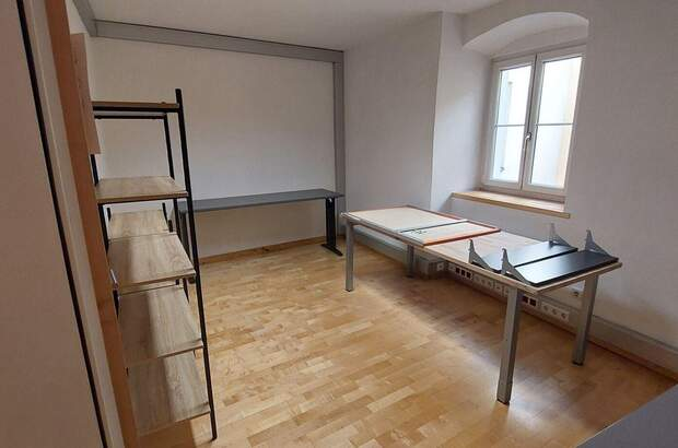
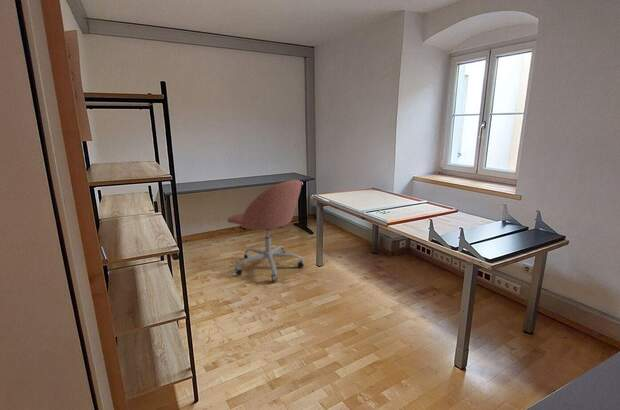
+ office chair (266, 223)
